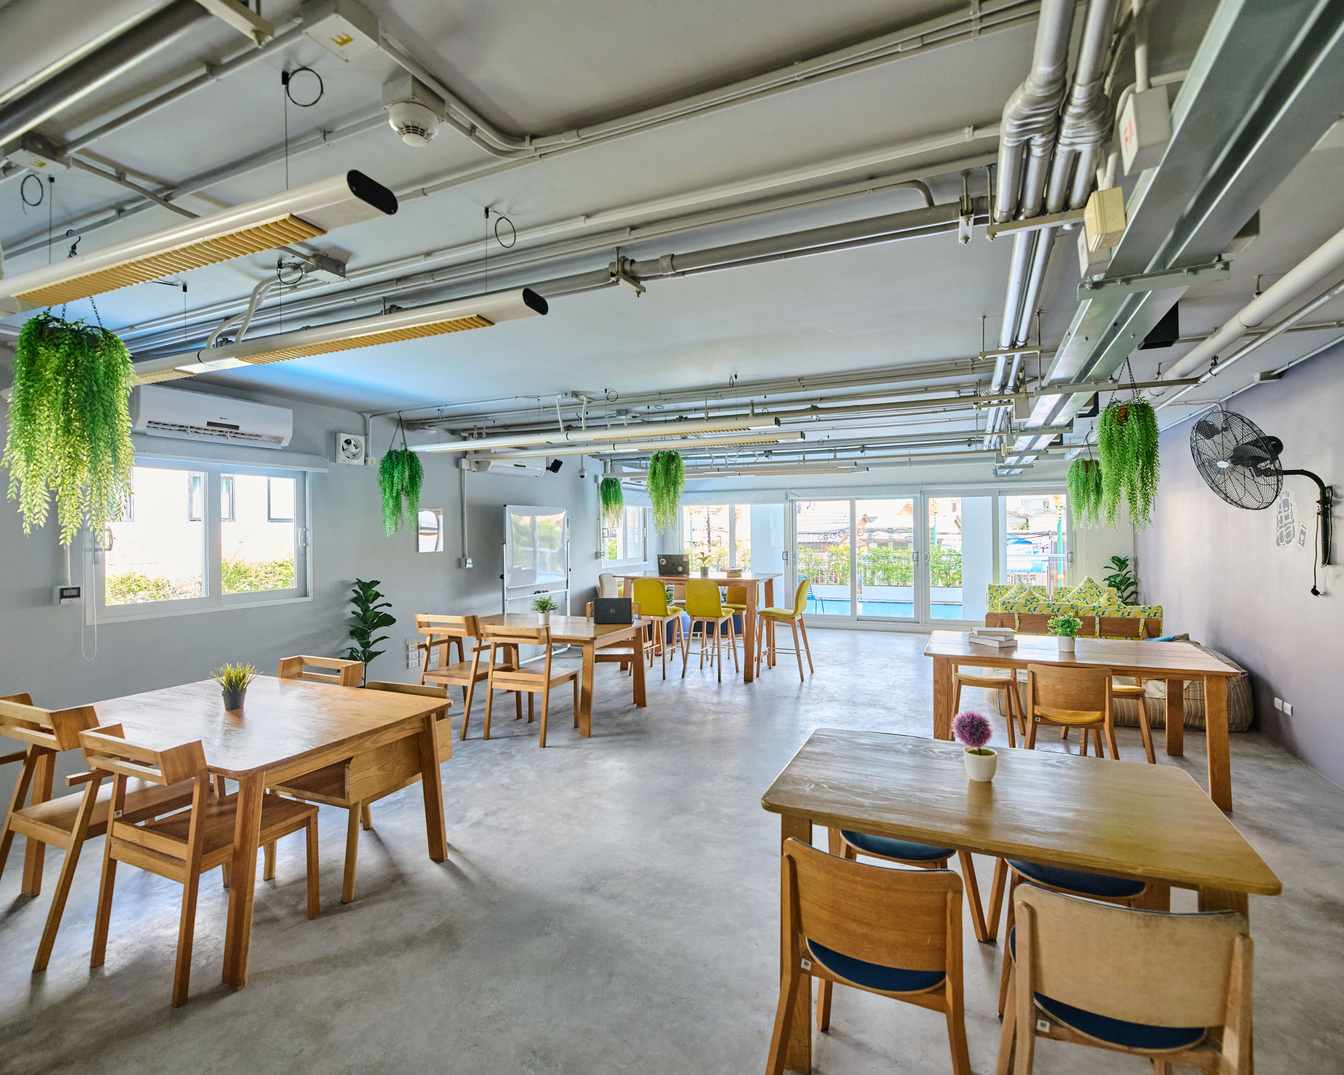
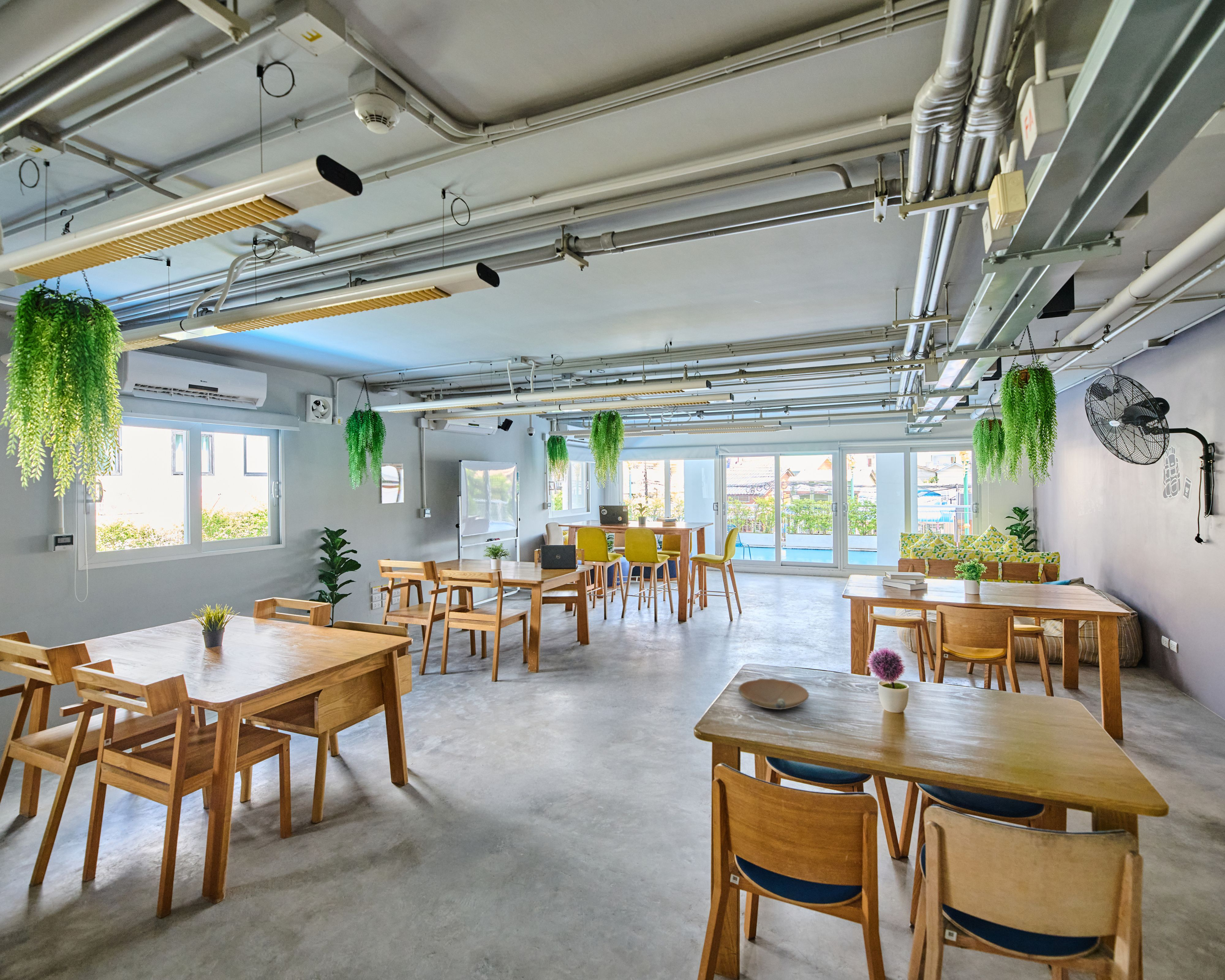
+ bowl (773, 695)
